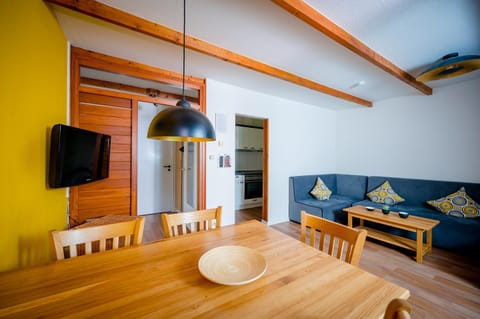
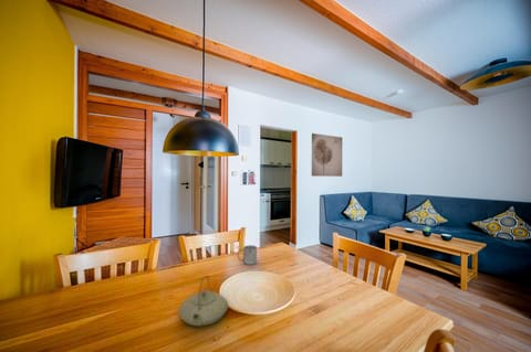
+ teapot (202, 298)
+ mug (247, 254)
+ wall art (327, 156)
